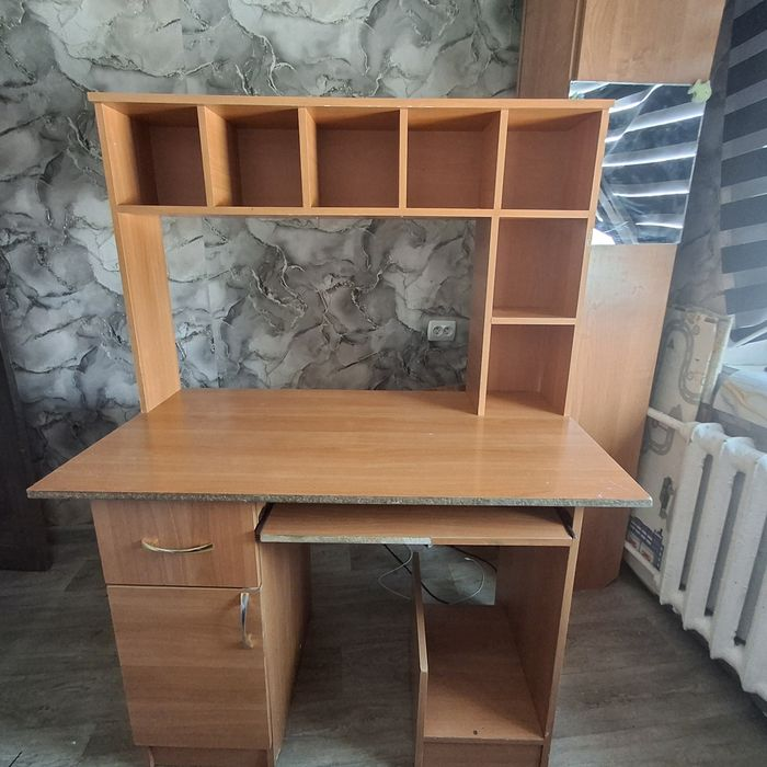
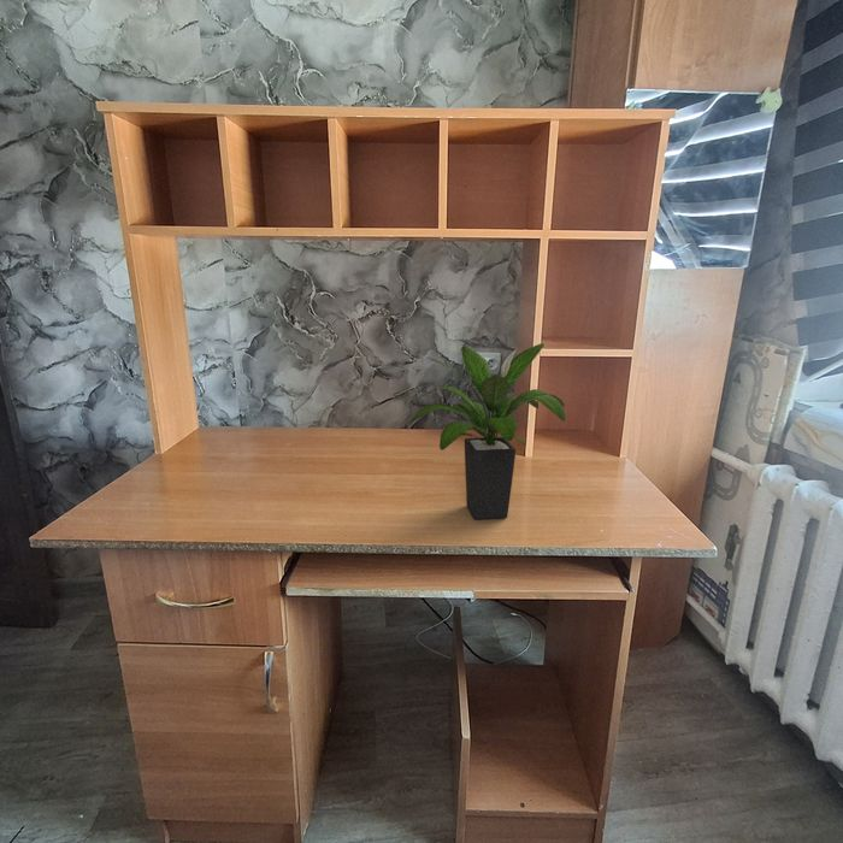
+ potted plant (490, 434)
